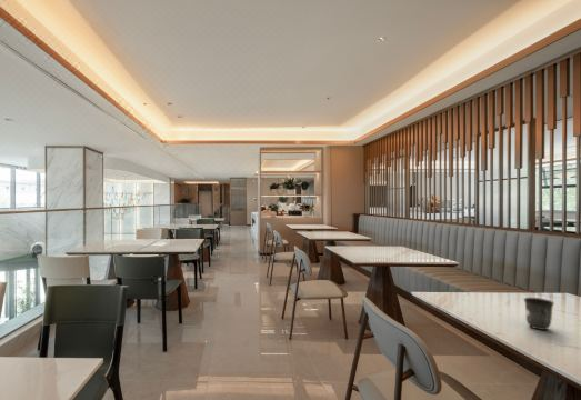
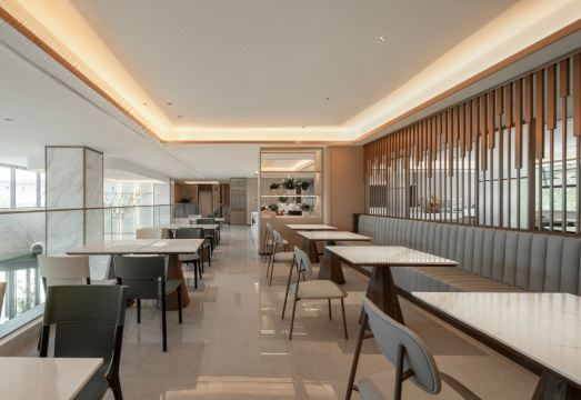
- mug (540, 314)
